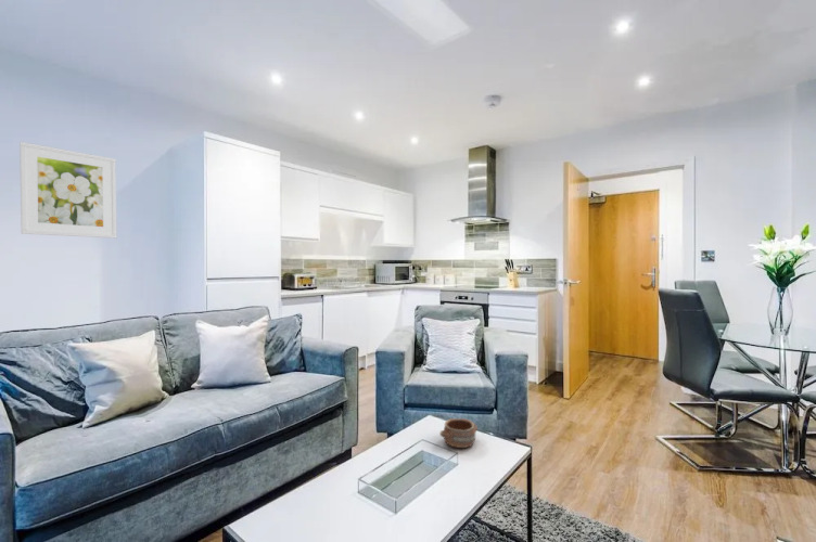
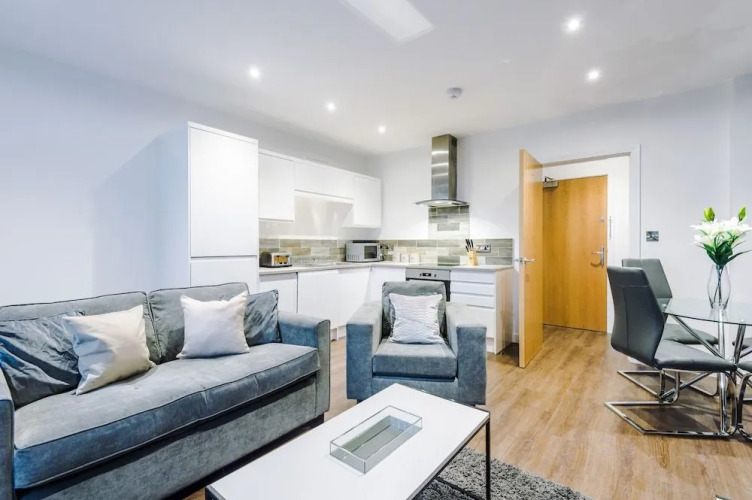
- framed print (72, 193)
- pottery (459, 433)
